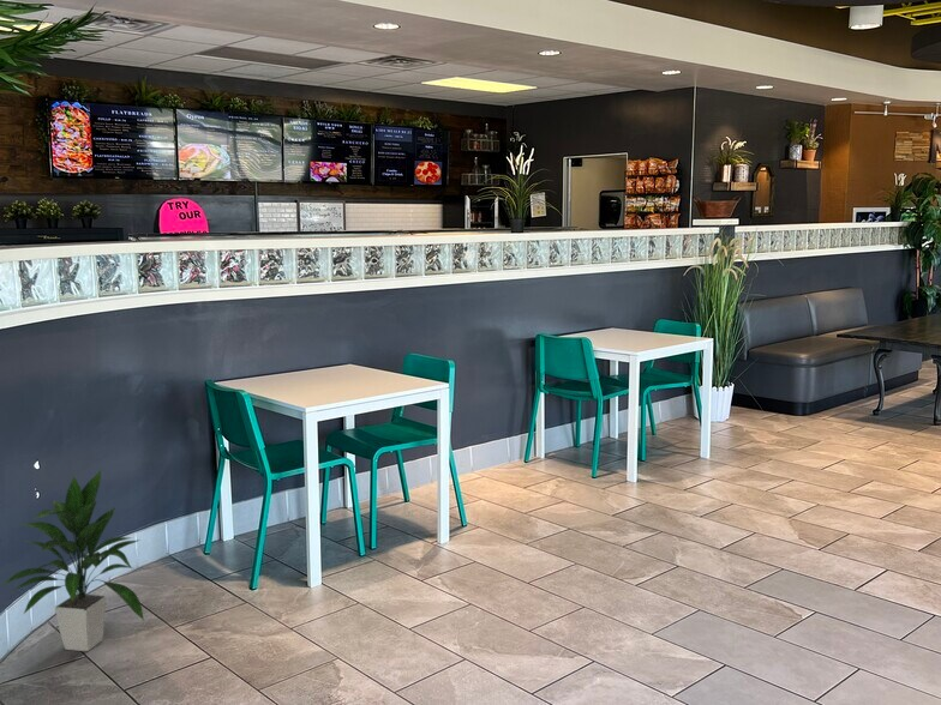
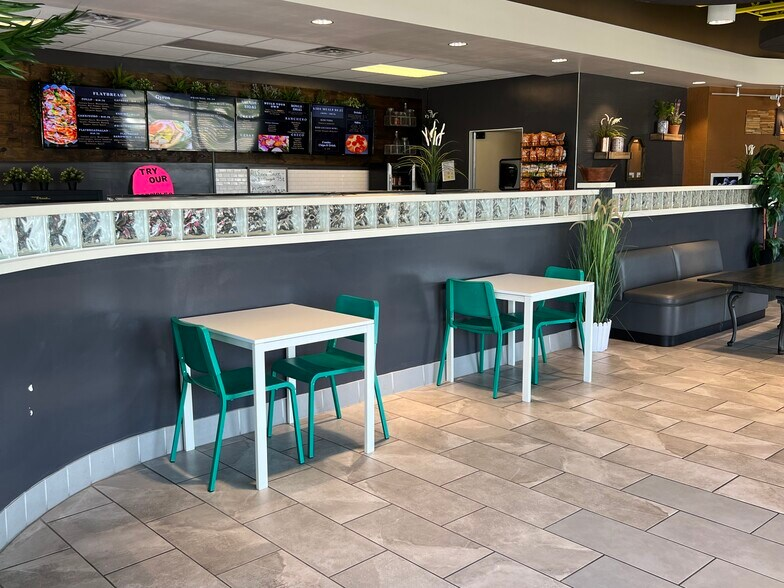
- indoor plant (80, 564)
